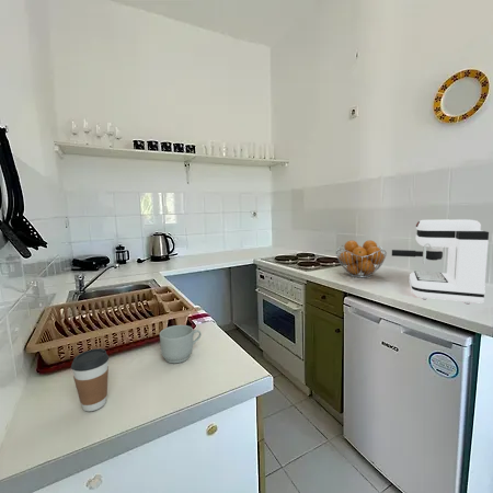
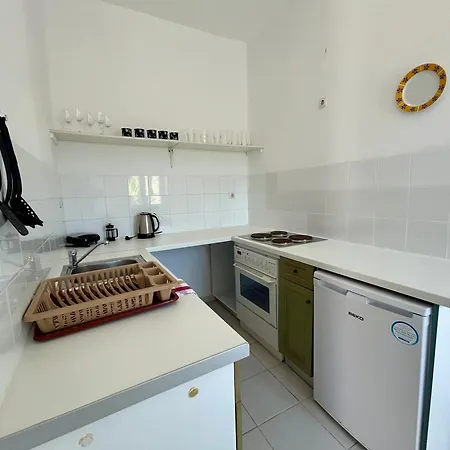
- coffee cup (92, 379)
- coffee maker (442, 256)
- mug (181, 343)
- fruit basket (359, 257)
